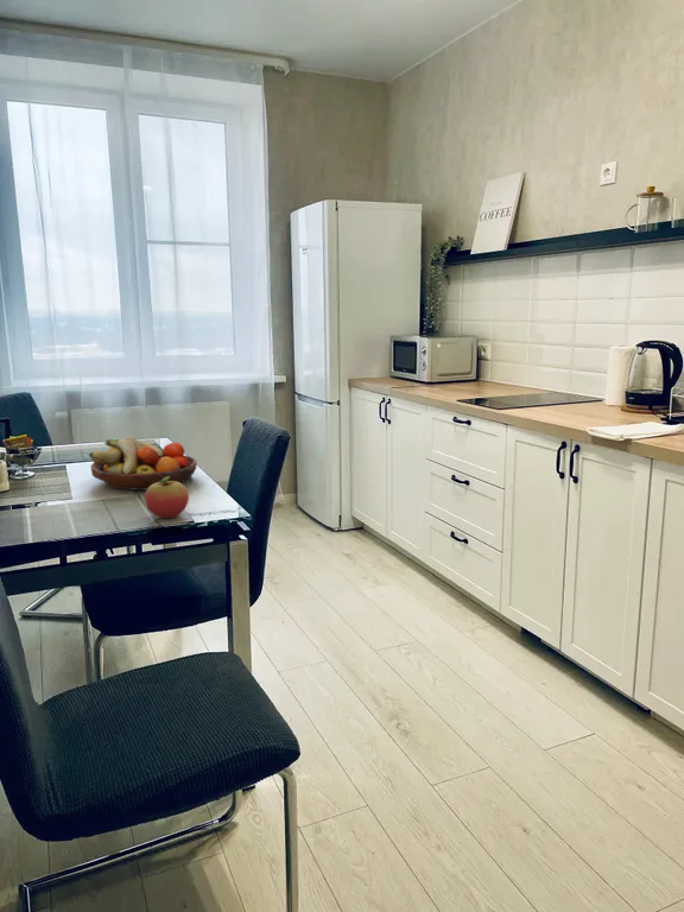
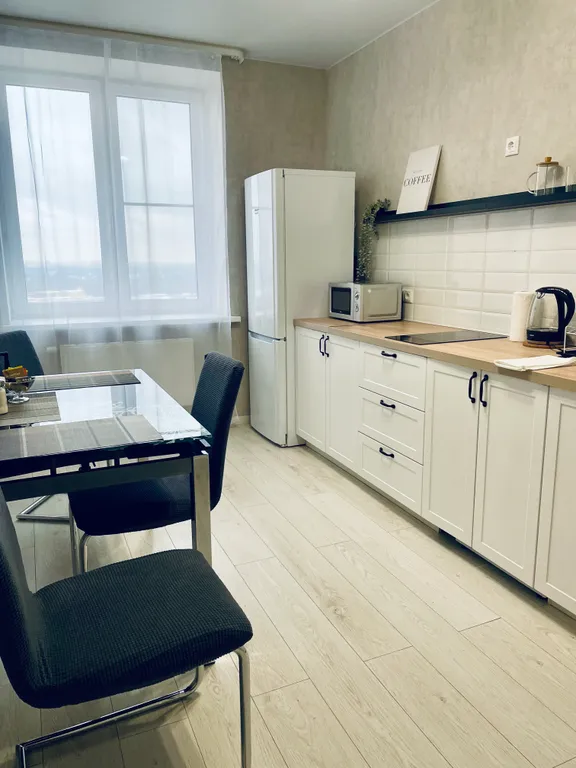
- fruit bowl (144, 458)
- fruit (166, 494)
